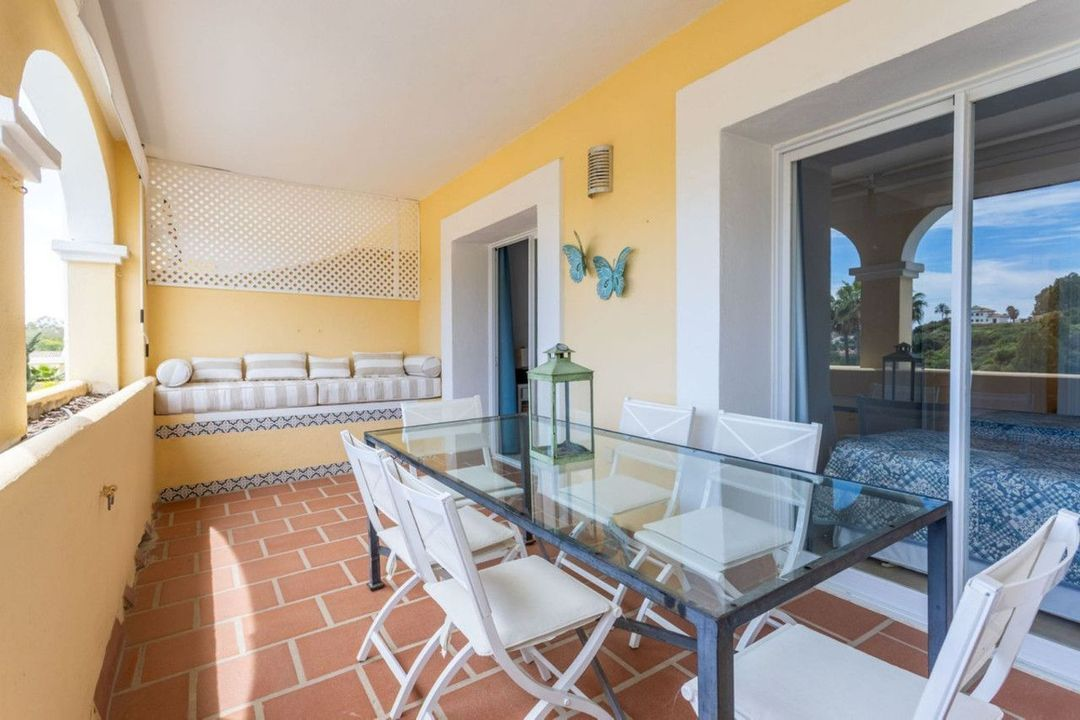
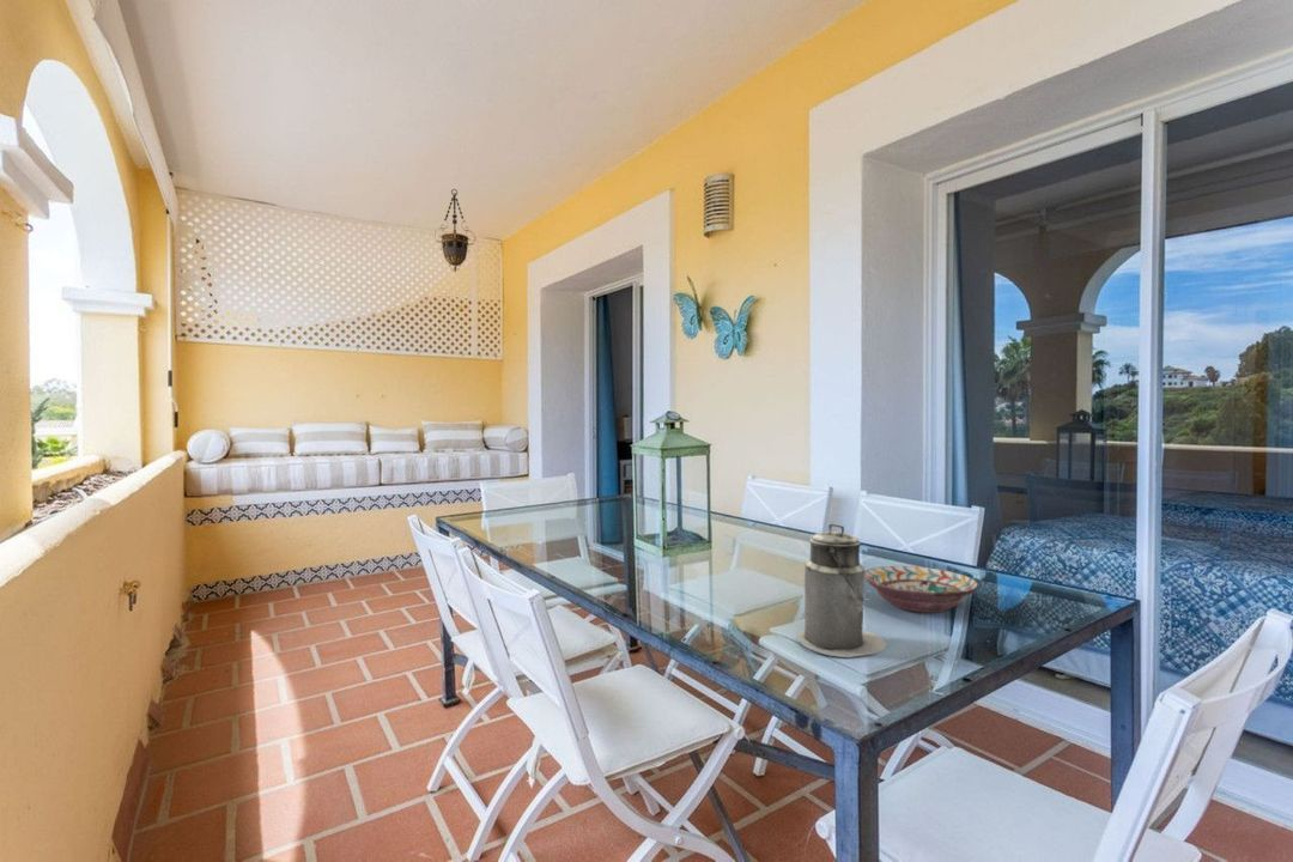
+ hanging lantern (454, 230)
+ canister (840, 582)
+ decorative bowl (918, 591)
